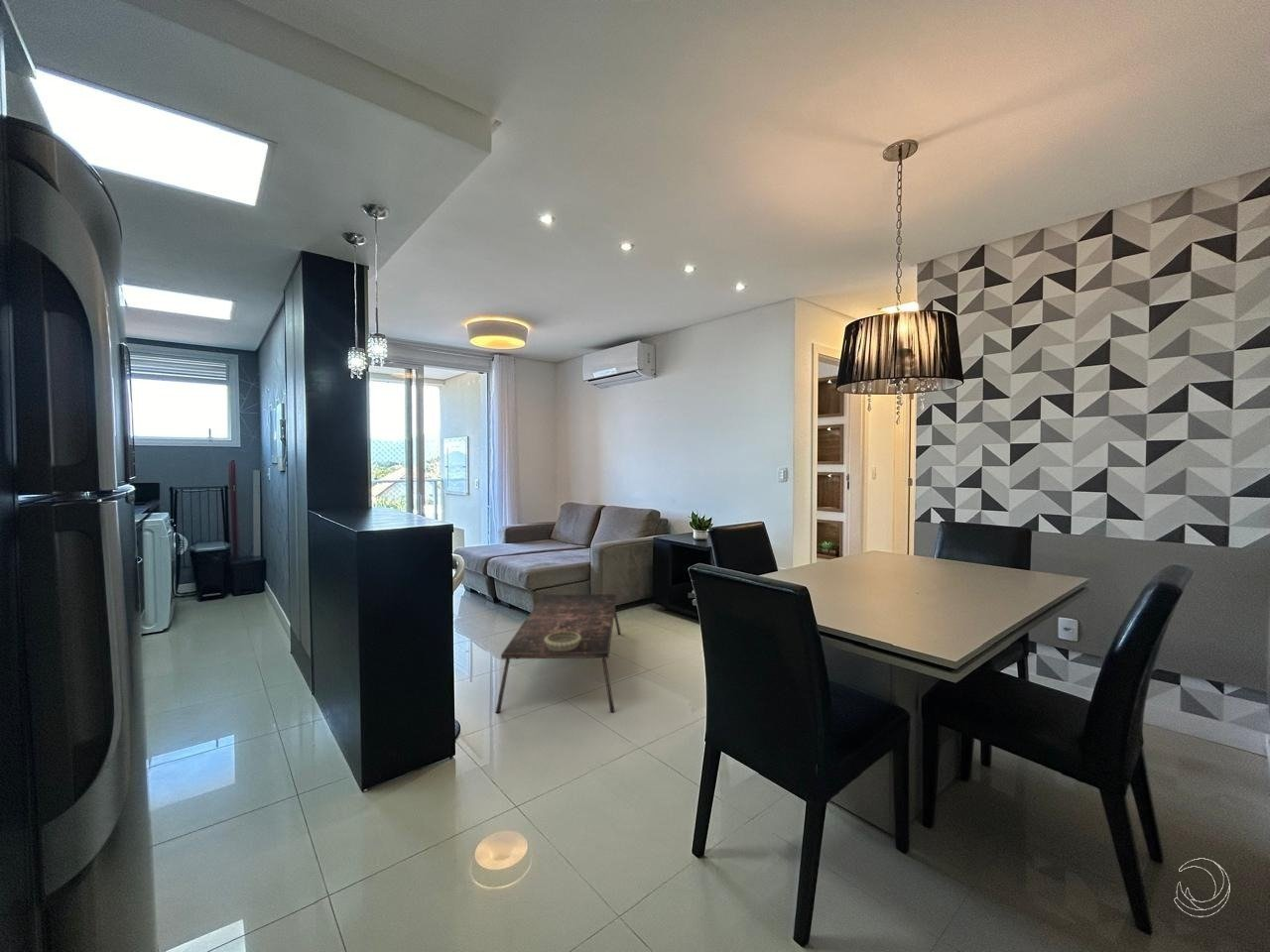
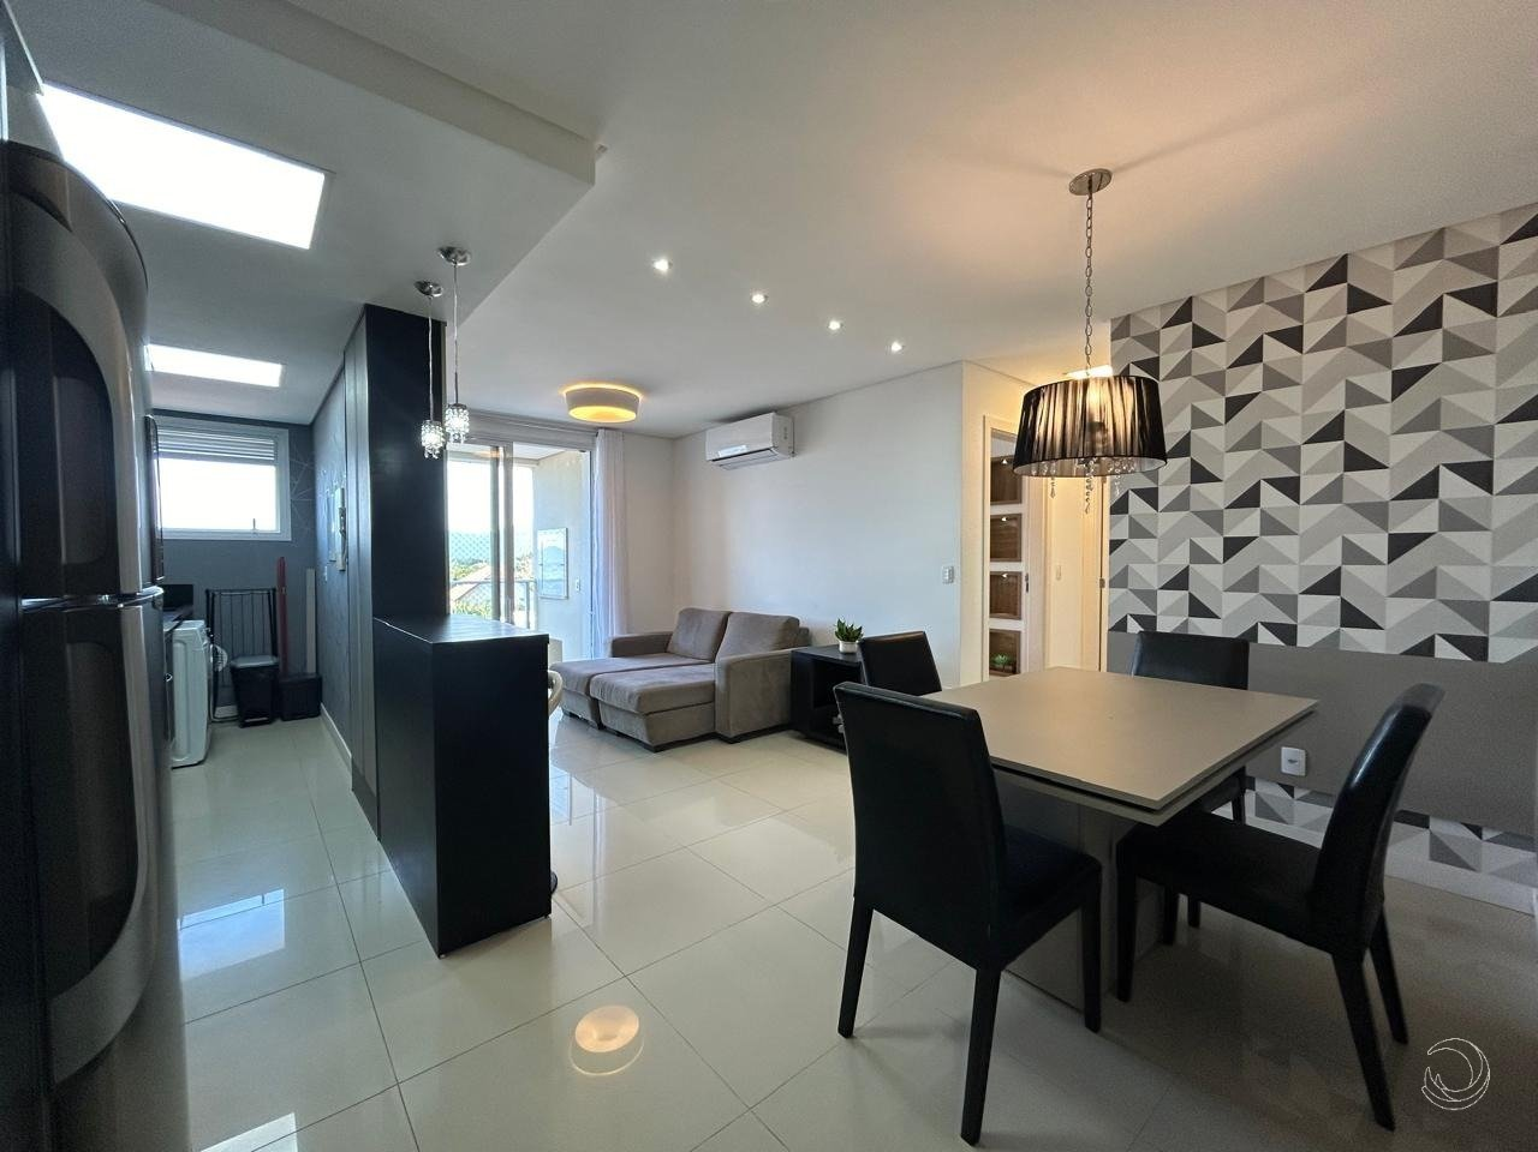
- decorative bowl (563, 641)
- coffee table (565, 642)
